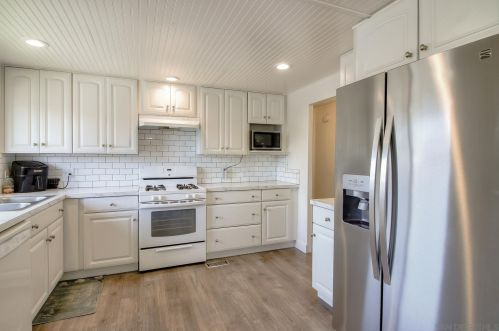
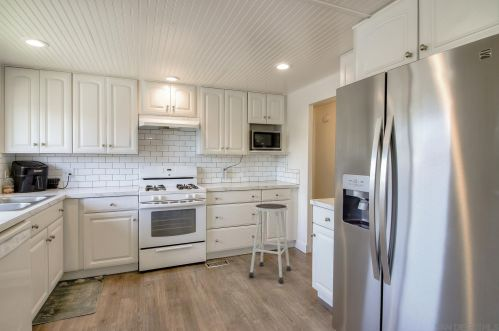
+ stool (268, 242)
